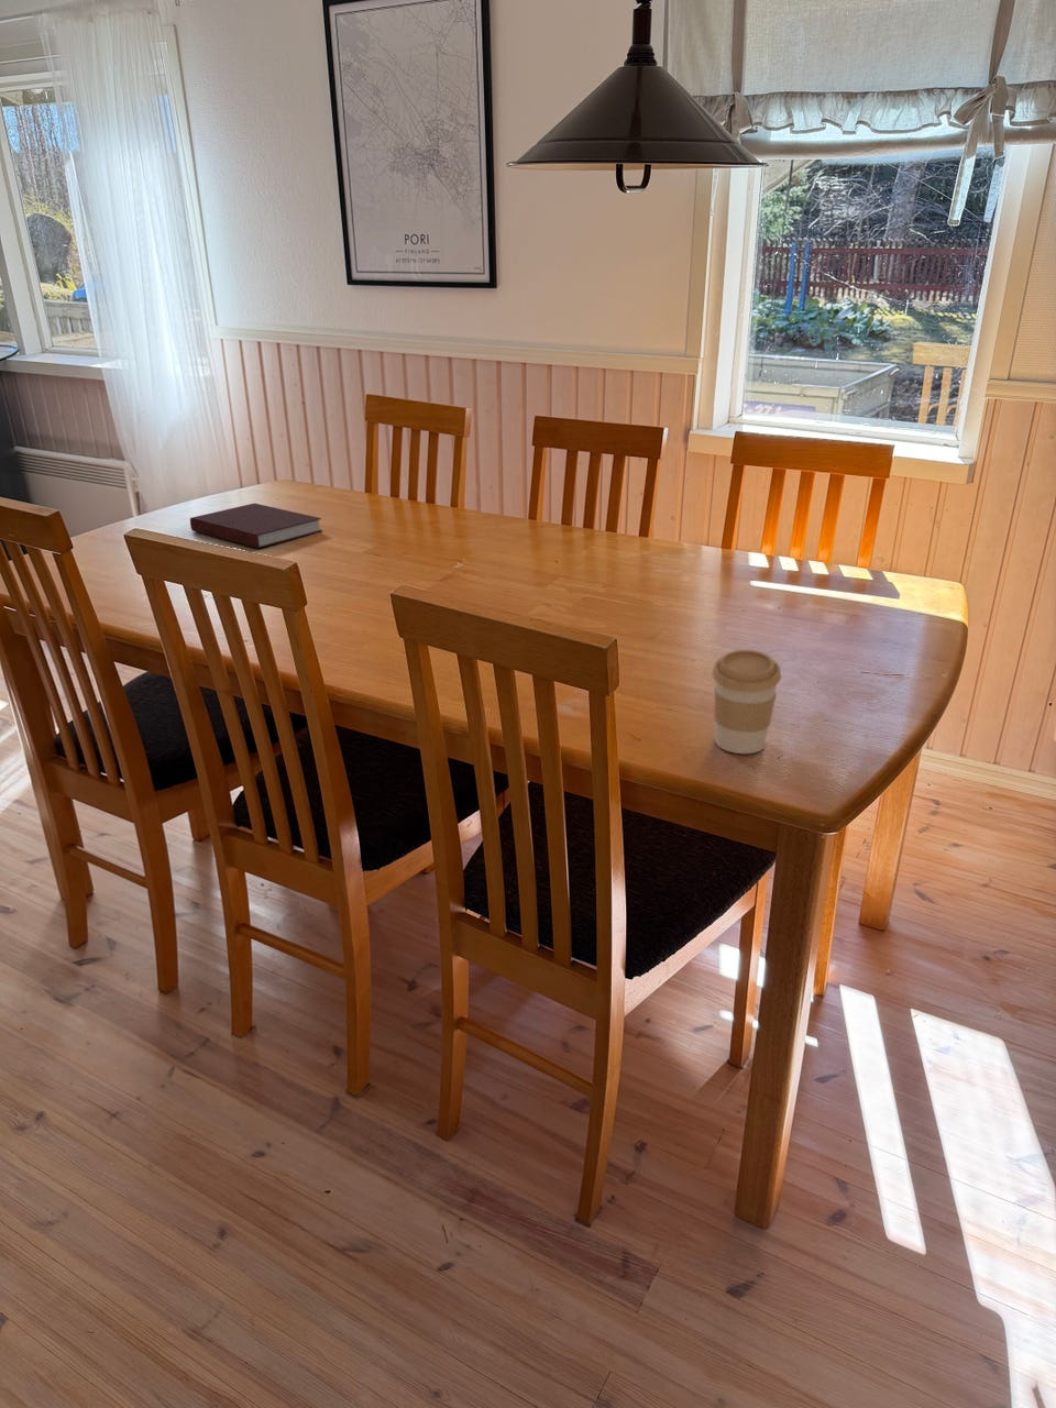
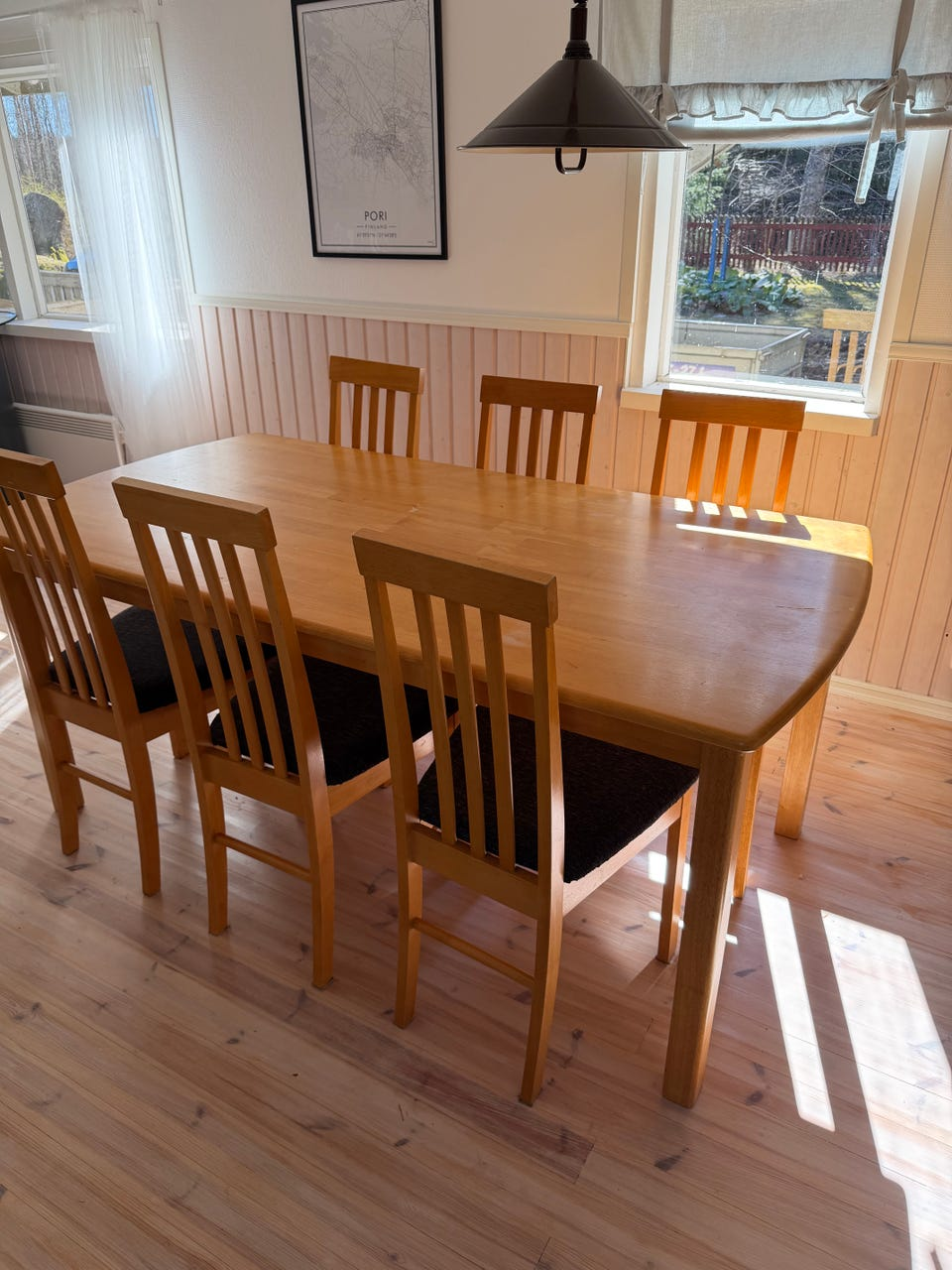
- coffee cup (743, 701)
- notebook (255, 523)
